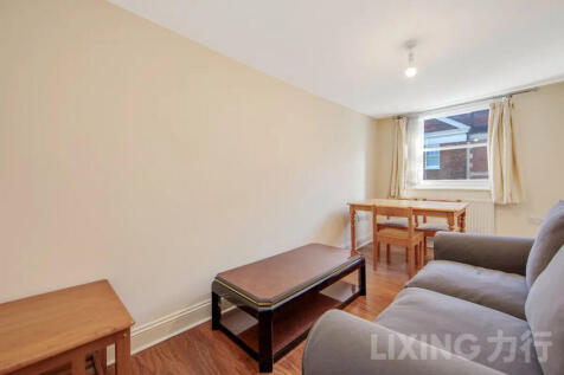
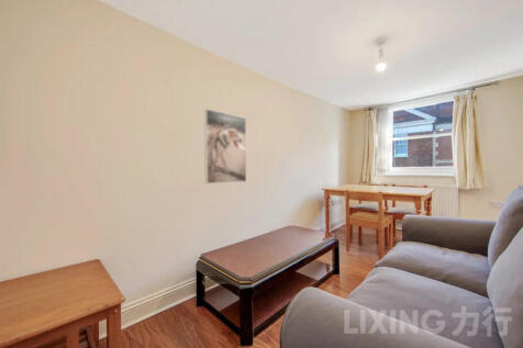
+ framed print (226, 148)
